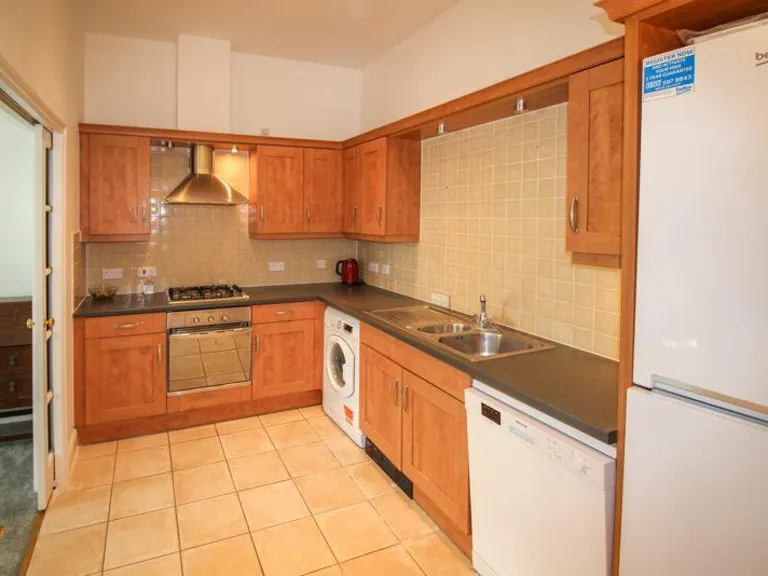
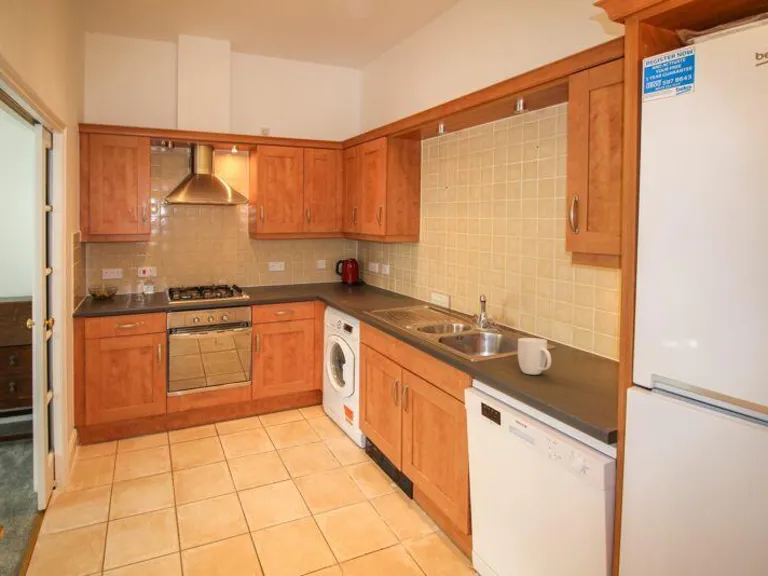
+ mug (534, 356)
